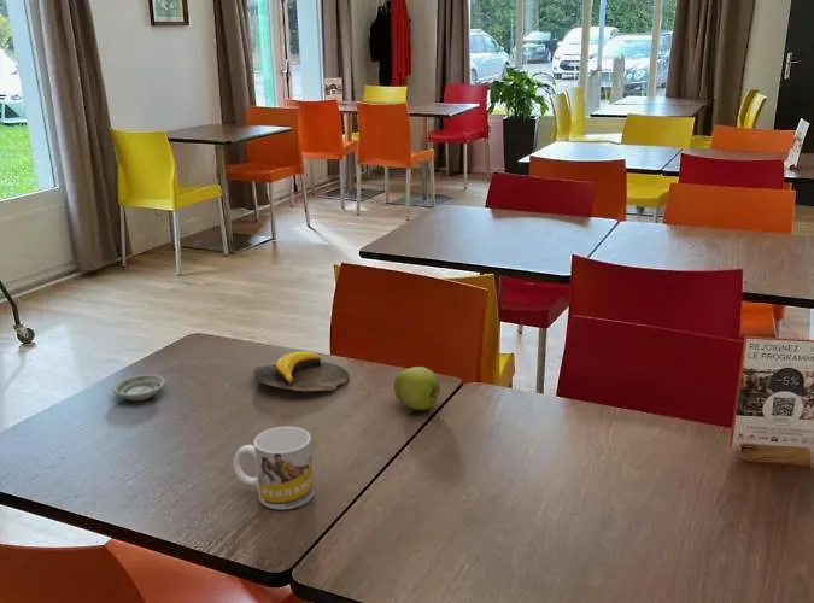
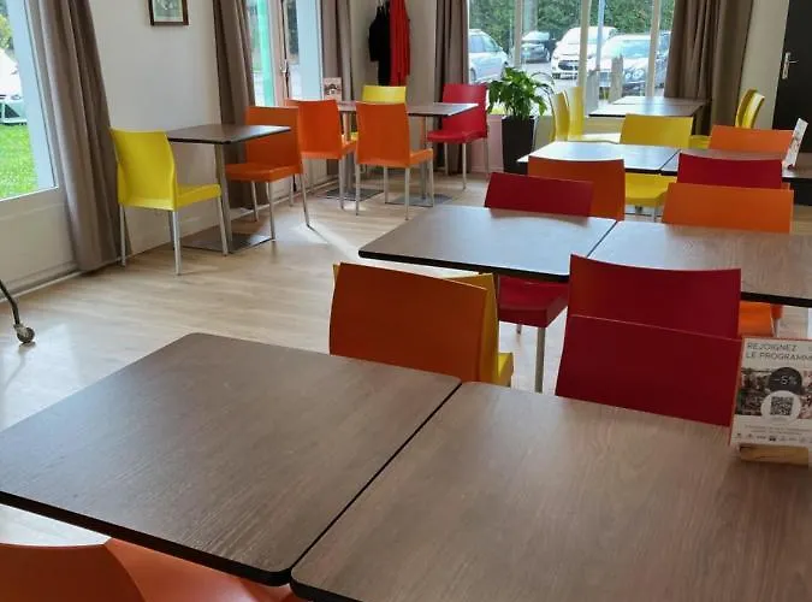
- banana (300, 368)
- mug (273, 466)
- apple (418, 388)
- saucer (139, 390)
